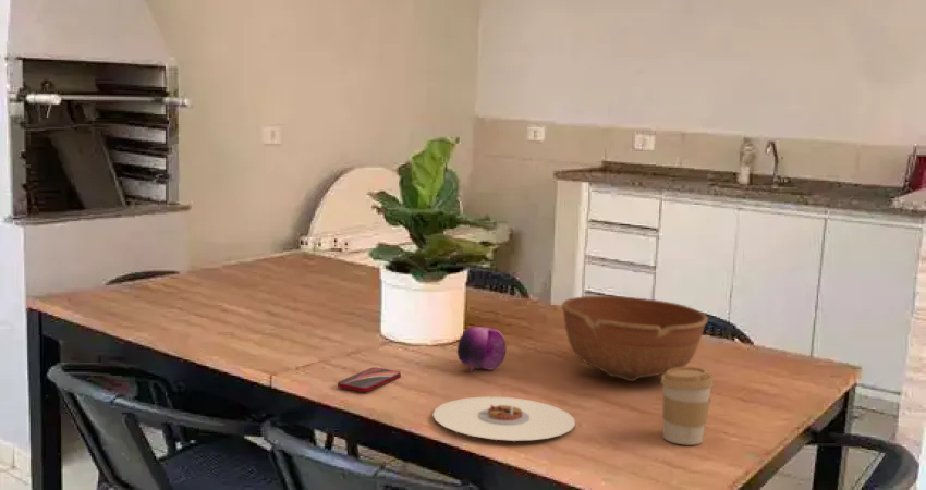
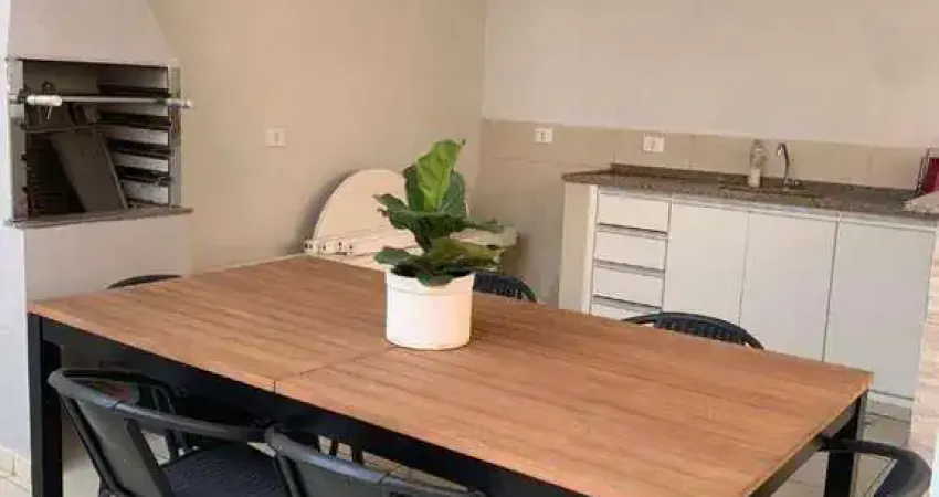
- coffee cup (685, 404)
- plate (503, 411)
- fruit (480, 347)
- smartphone (369, 379)
- bowl (631, 341)
